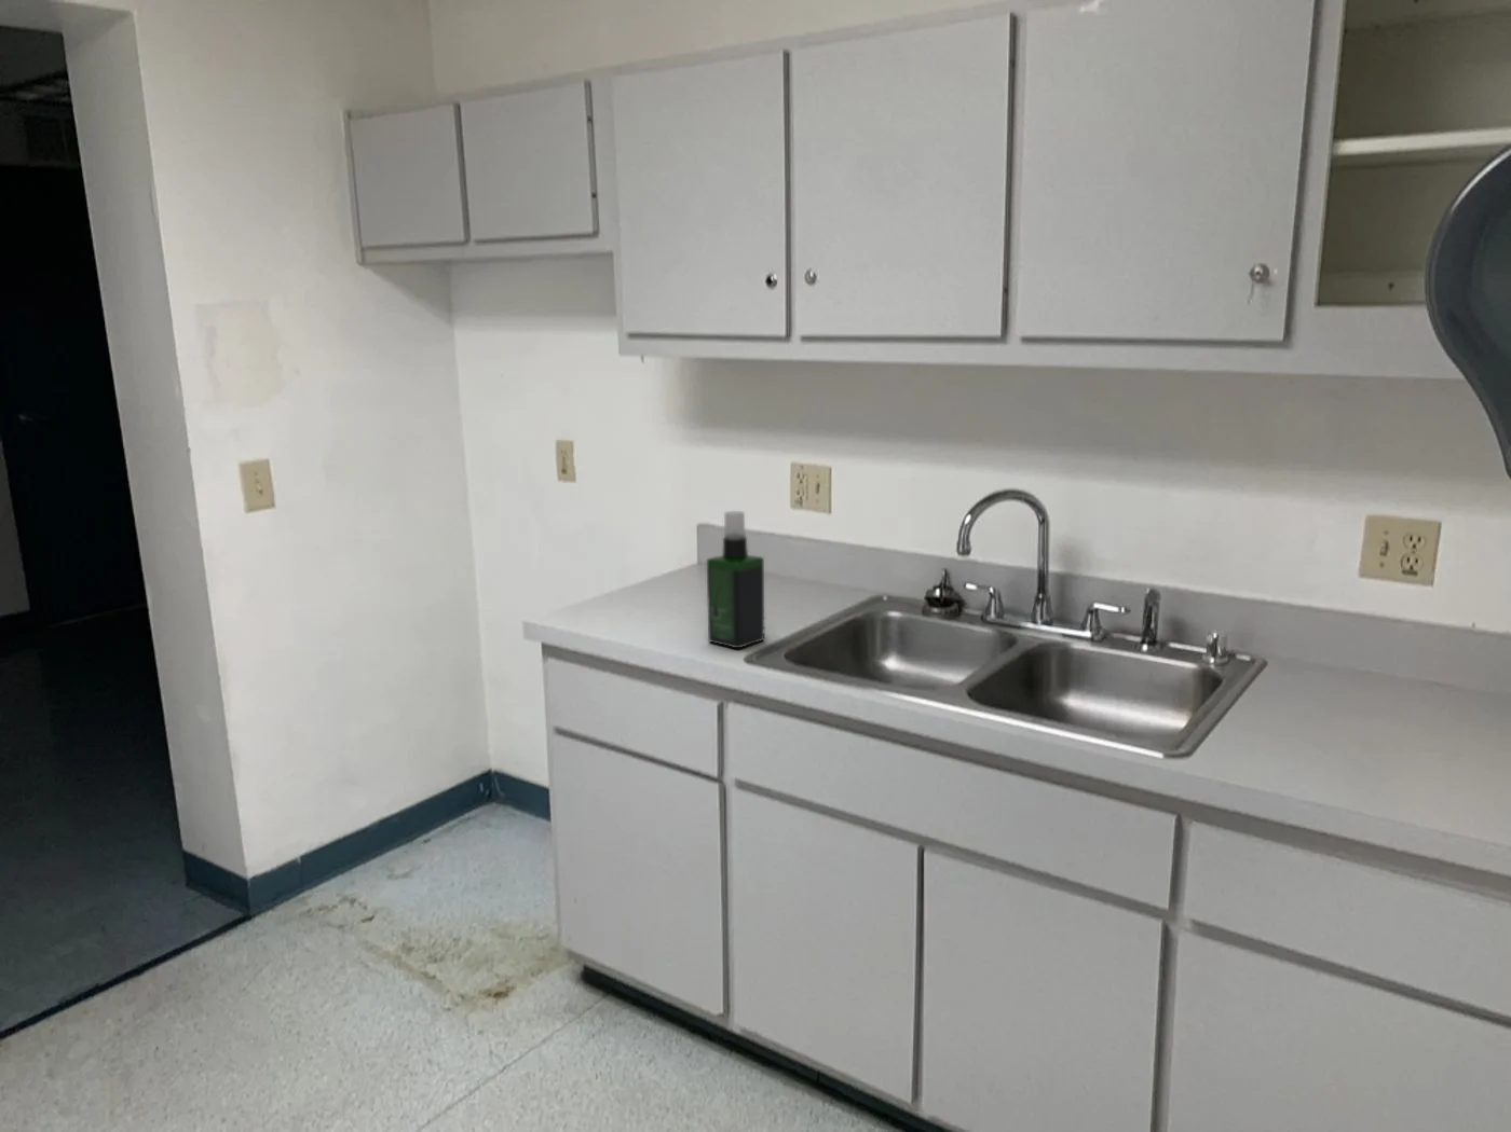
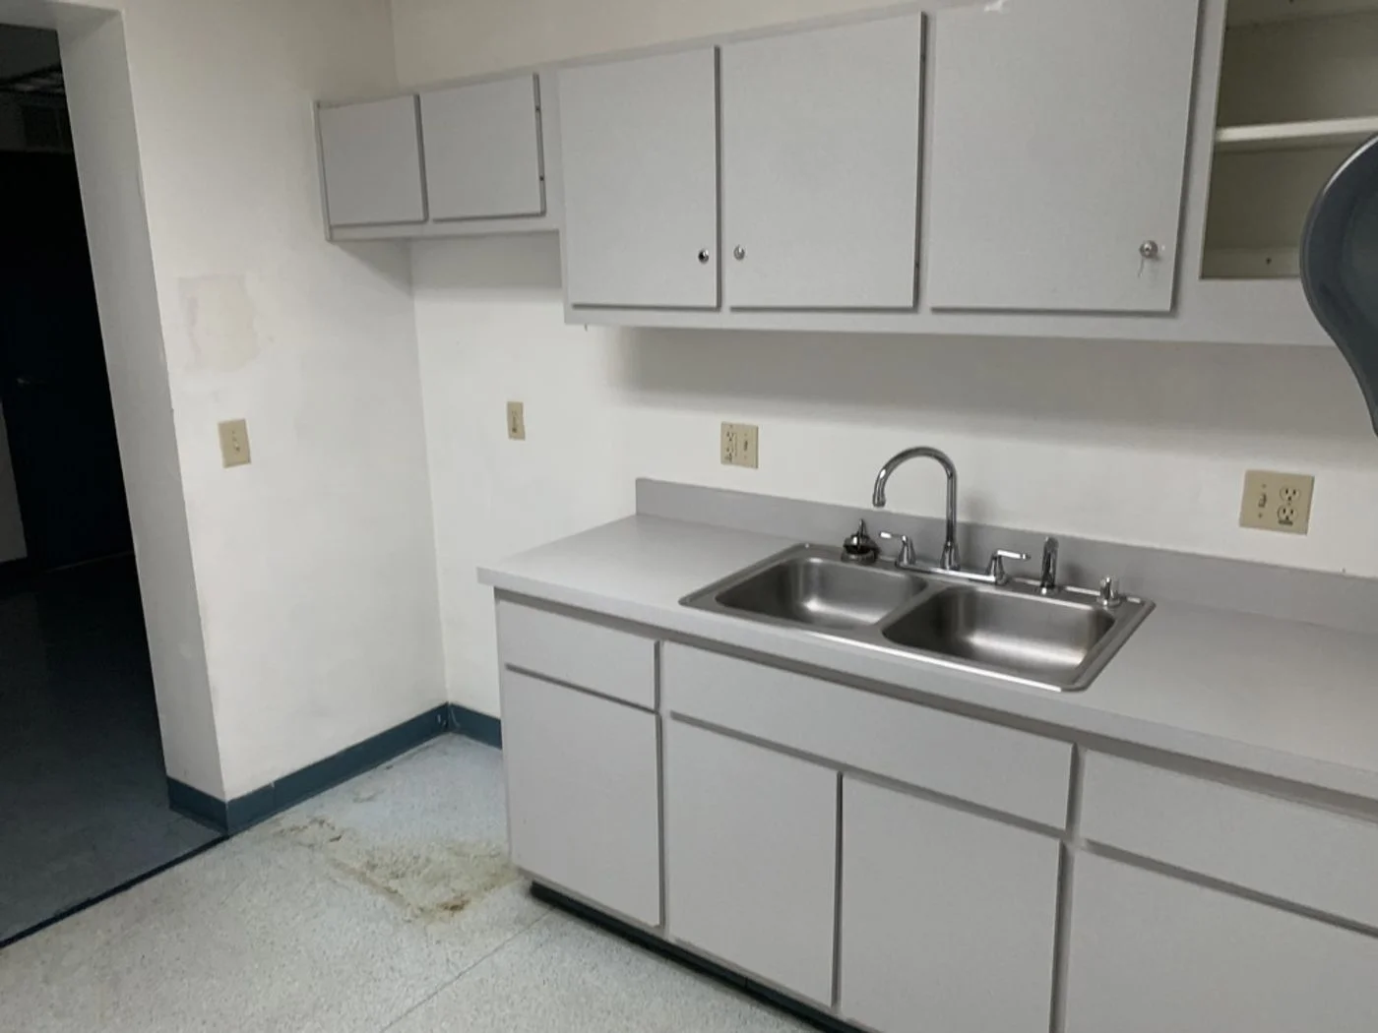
- spray bottle (735, 577)
